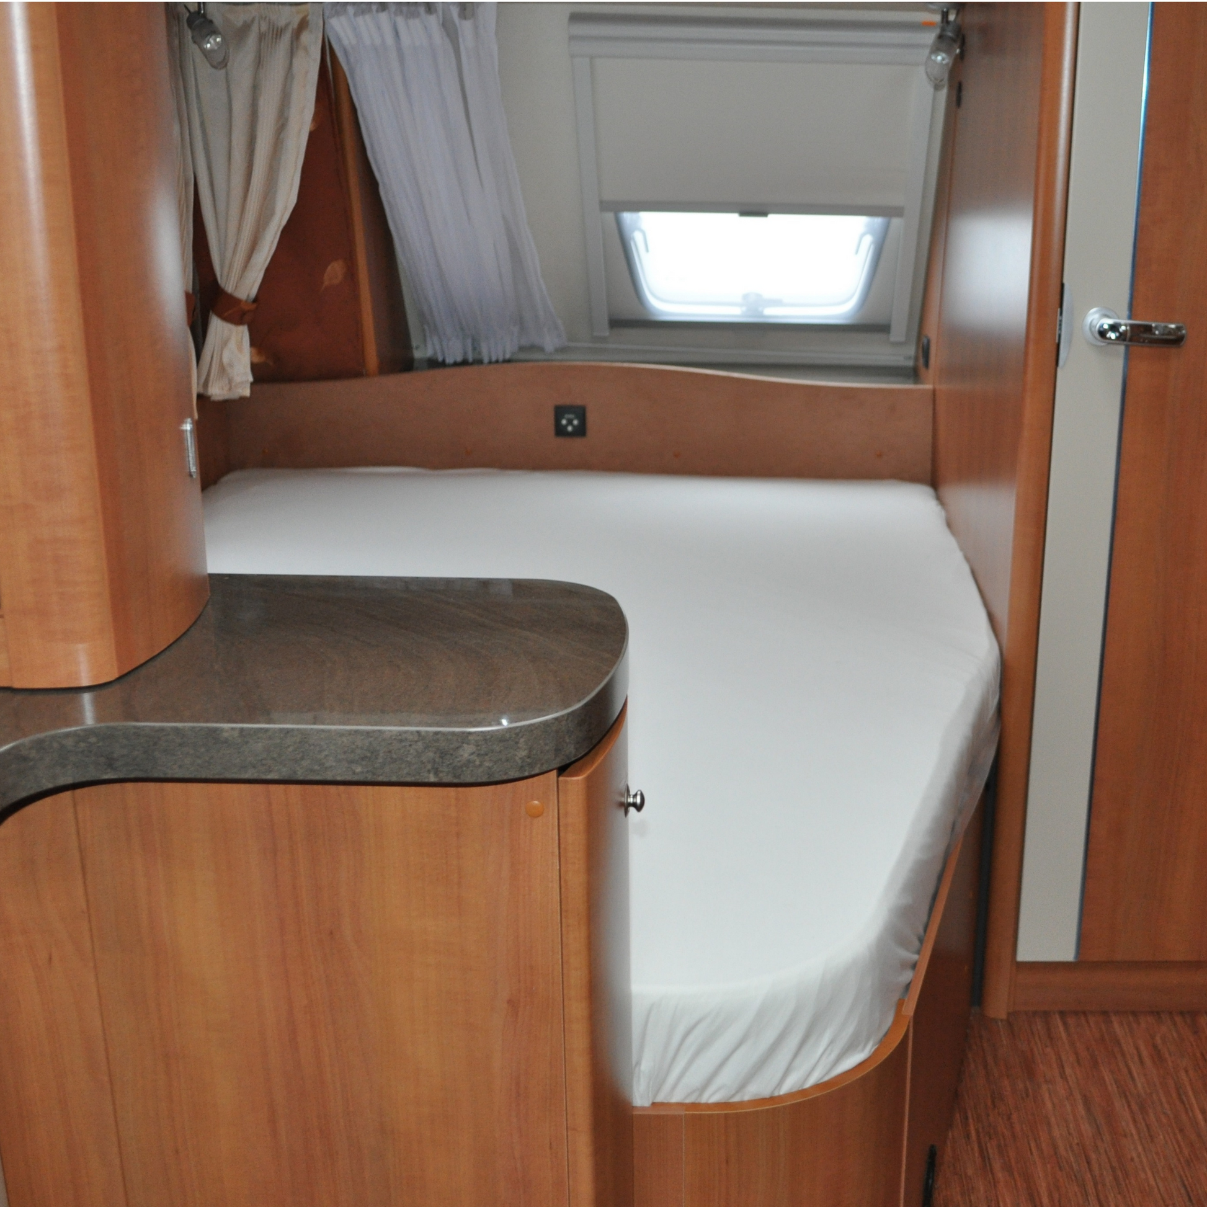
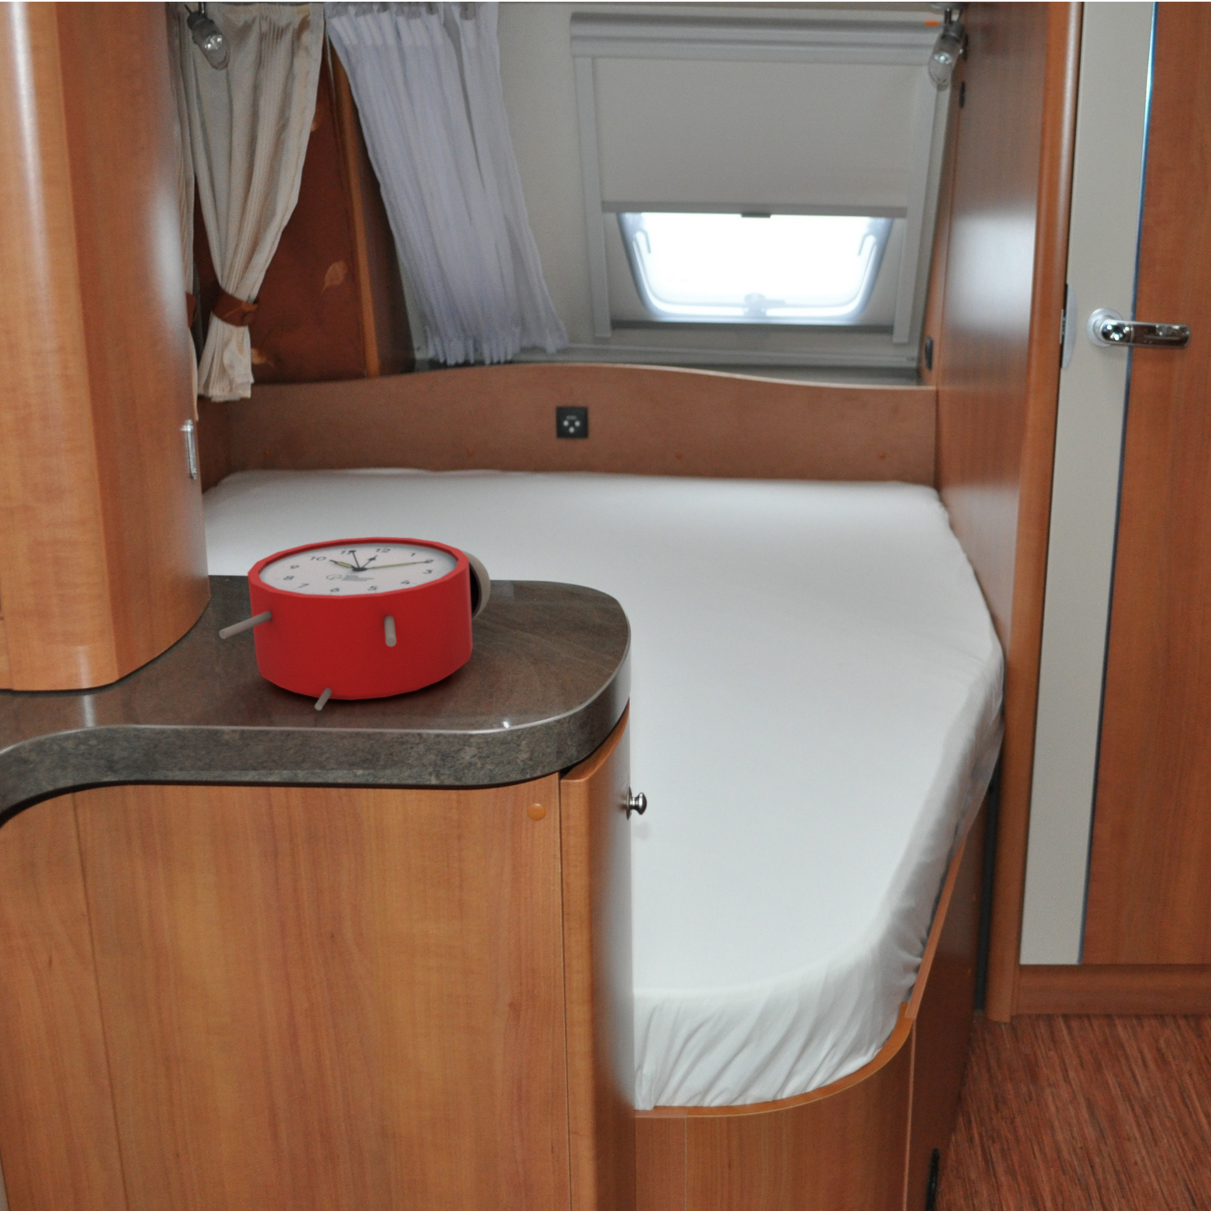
+ alarm clock (363, 617)
